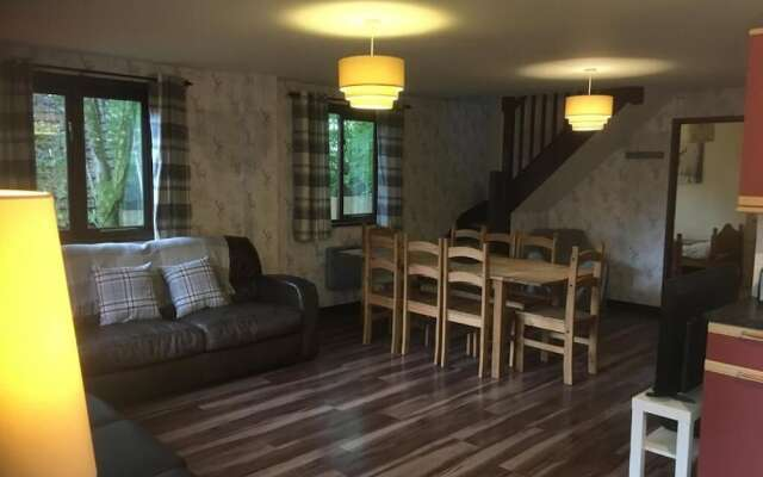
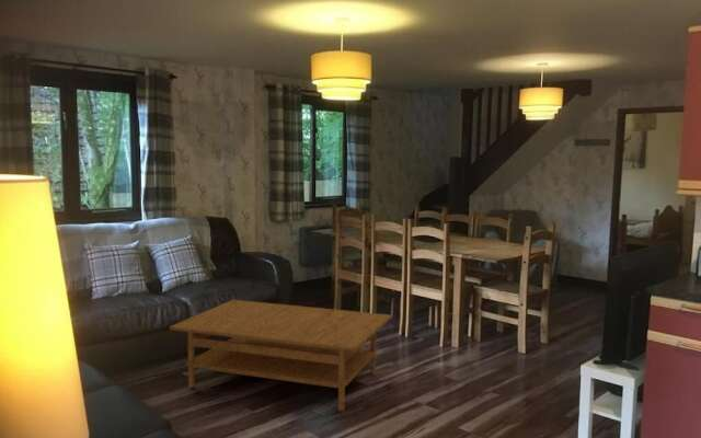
+ coffee table (285, 350)
